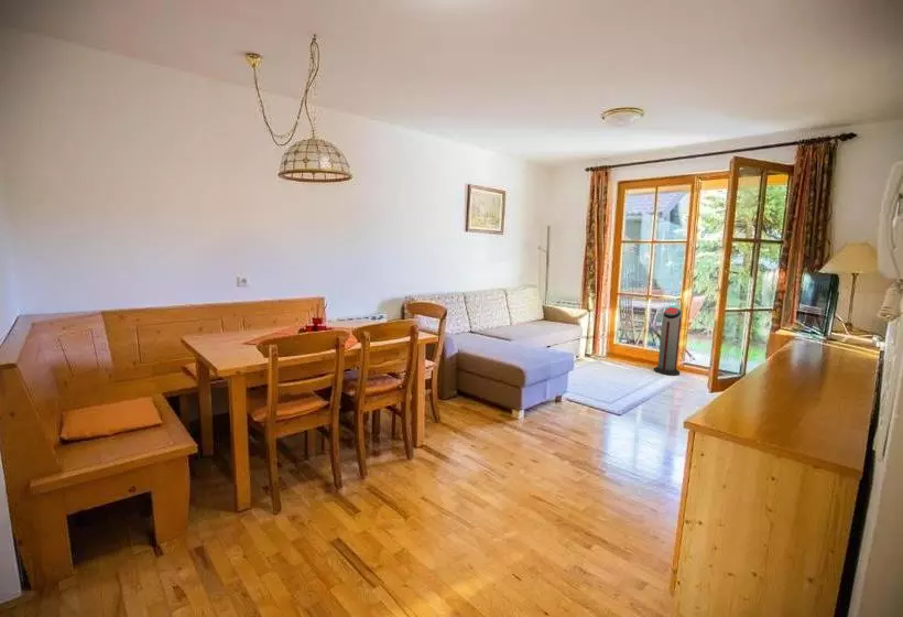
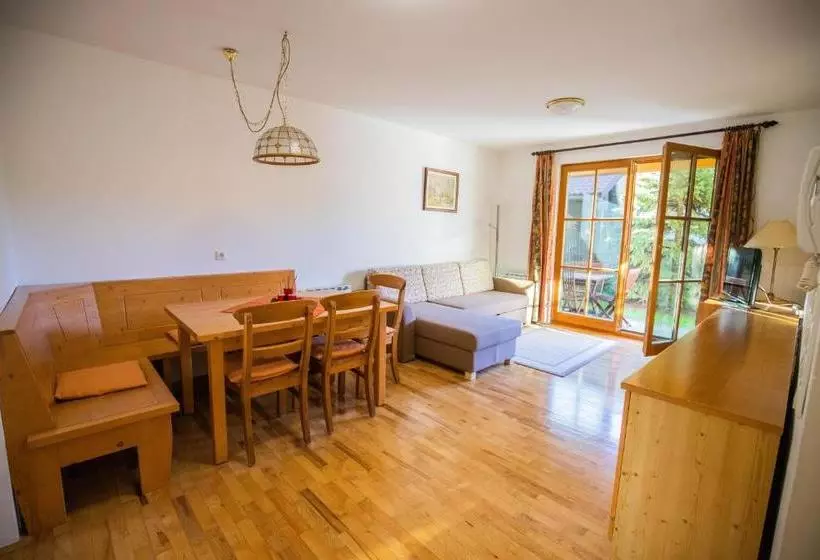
- air purifier (670, 339)
